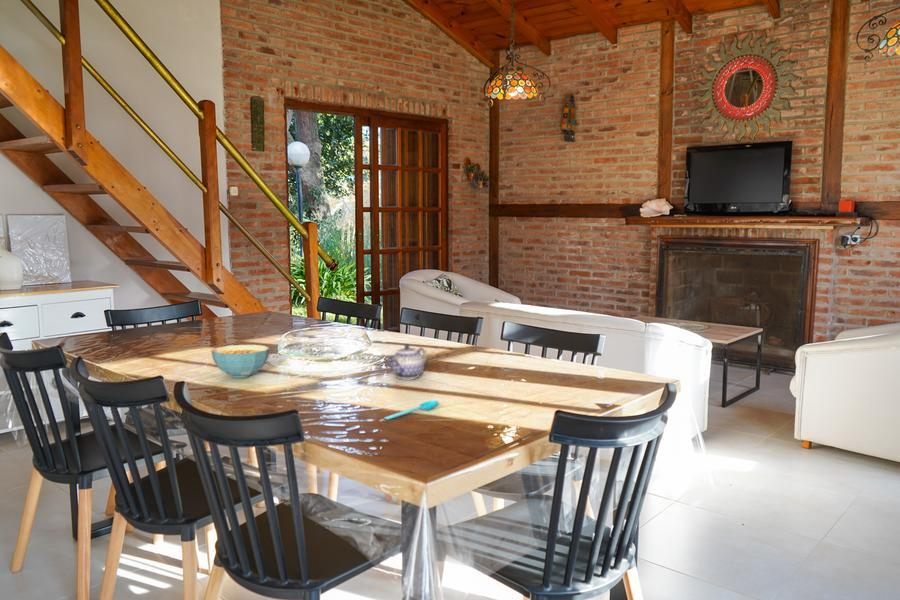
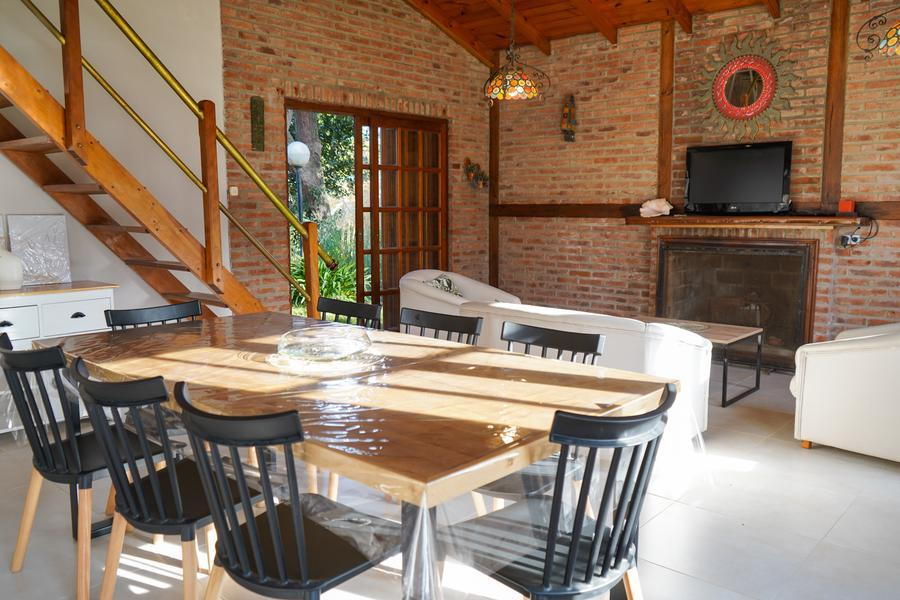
- cereal bowl (241, 362)
- teapot (407, 360)
- spoon (412, 409)
